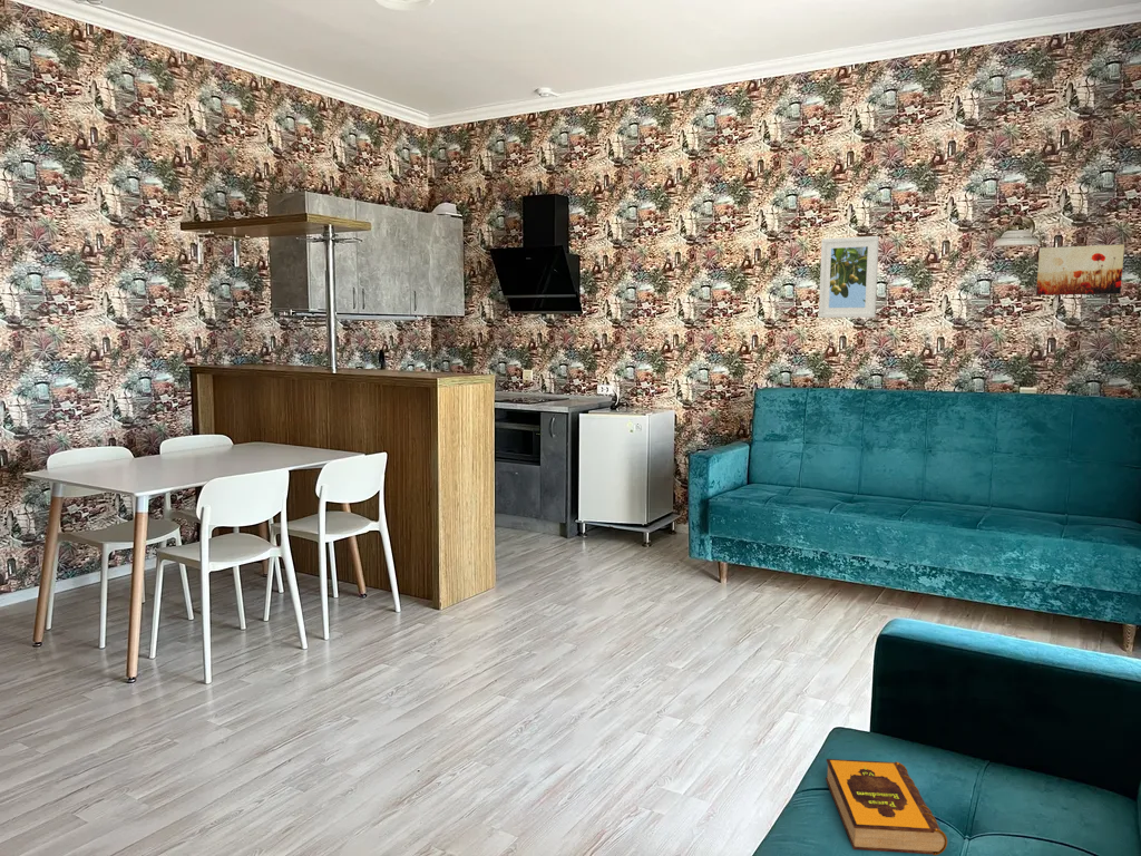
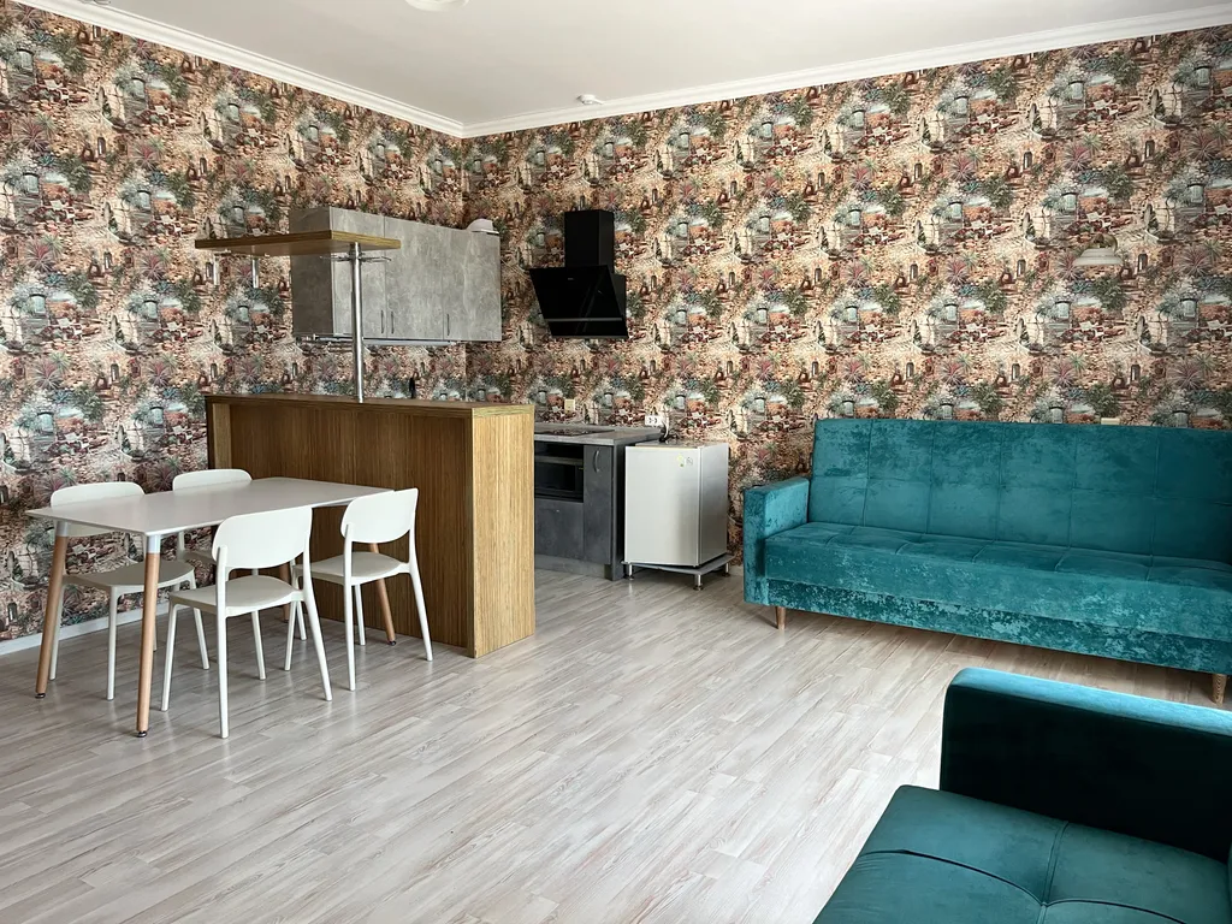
- hardback book (881, 804)
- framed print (848, 278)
- wall art (1079, 270)
